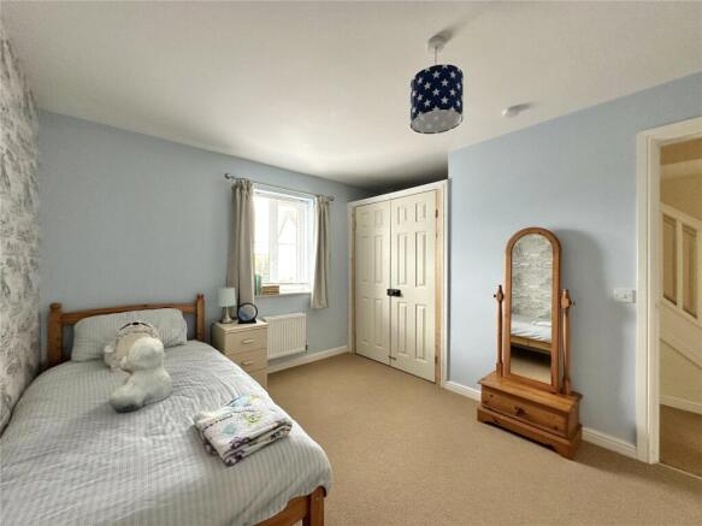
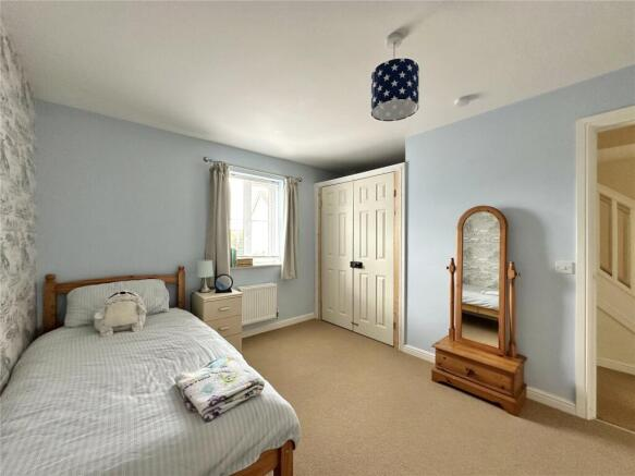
- teddy bear (142, 368)
